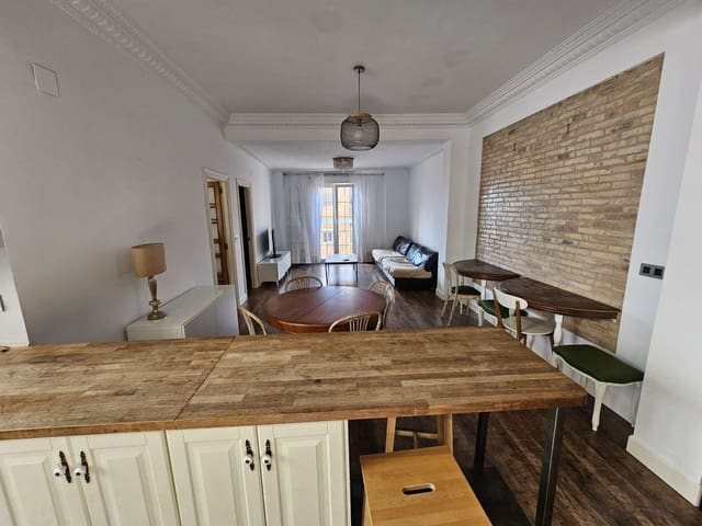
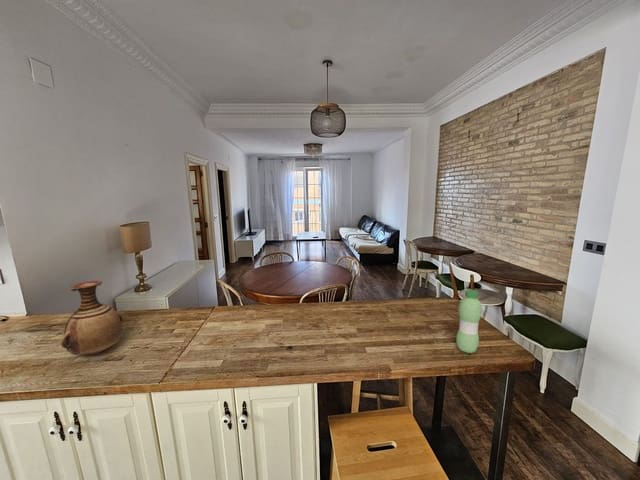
+ vase (92, 319)
+ water bottle (469, 320)
